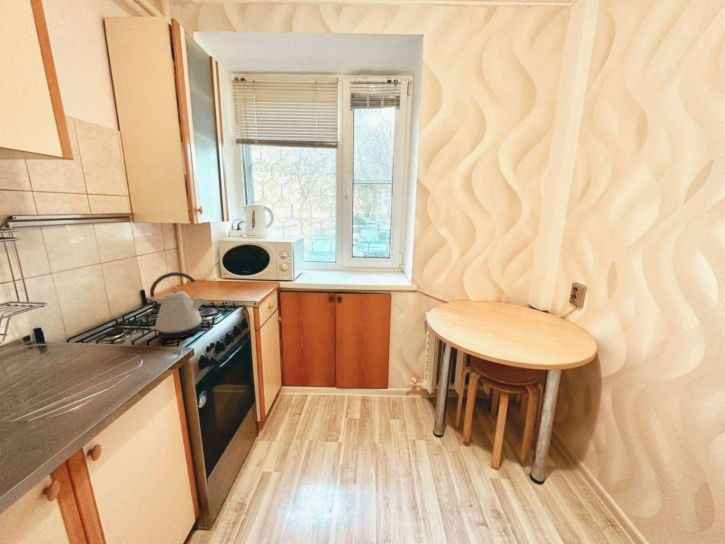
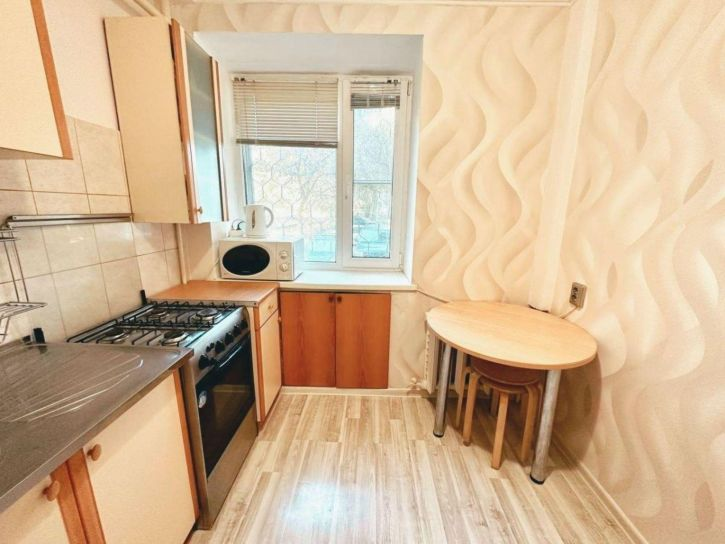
- kettle (178, 303)
